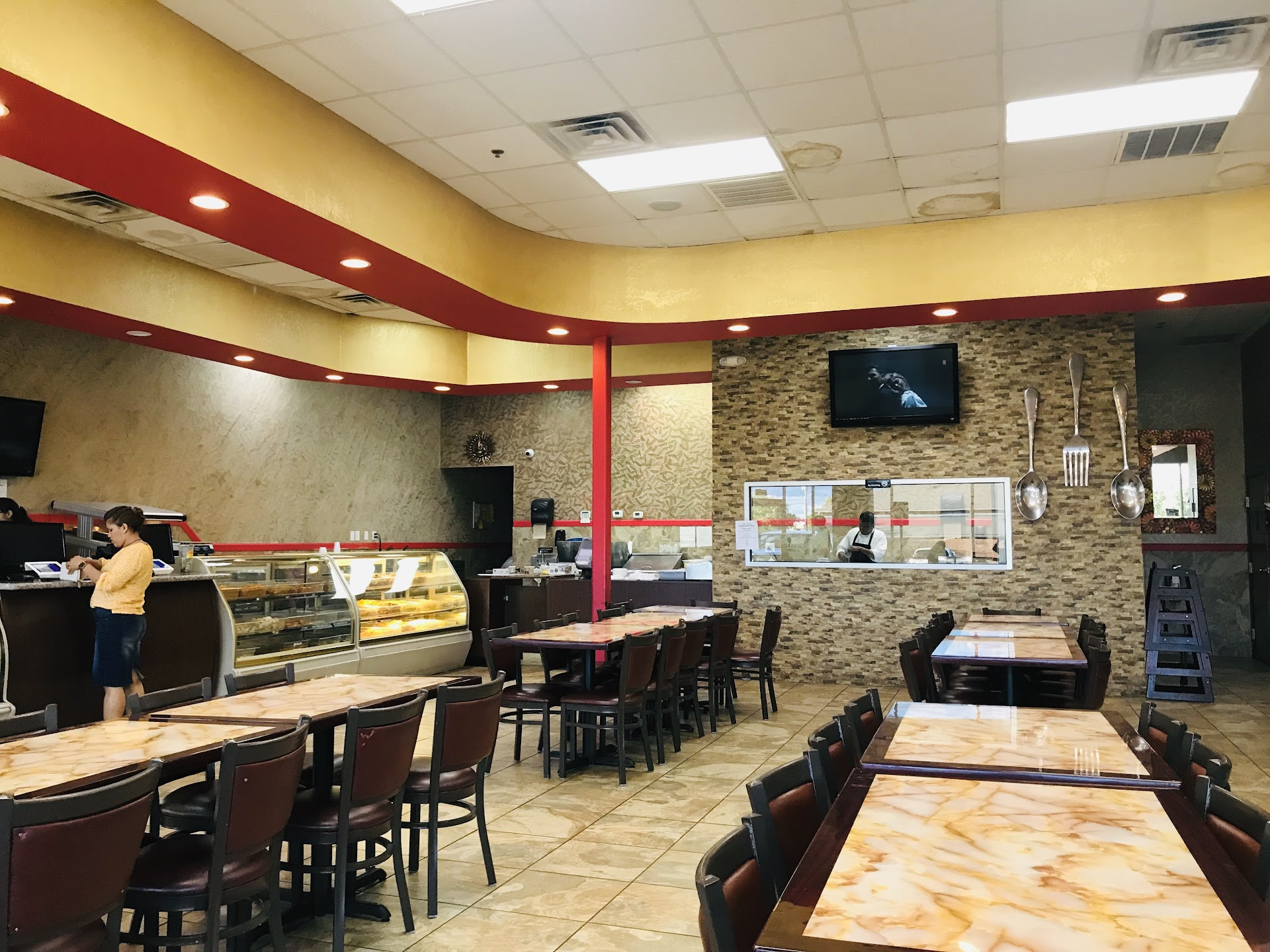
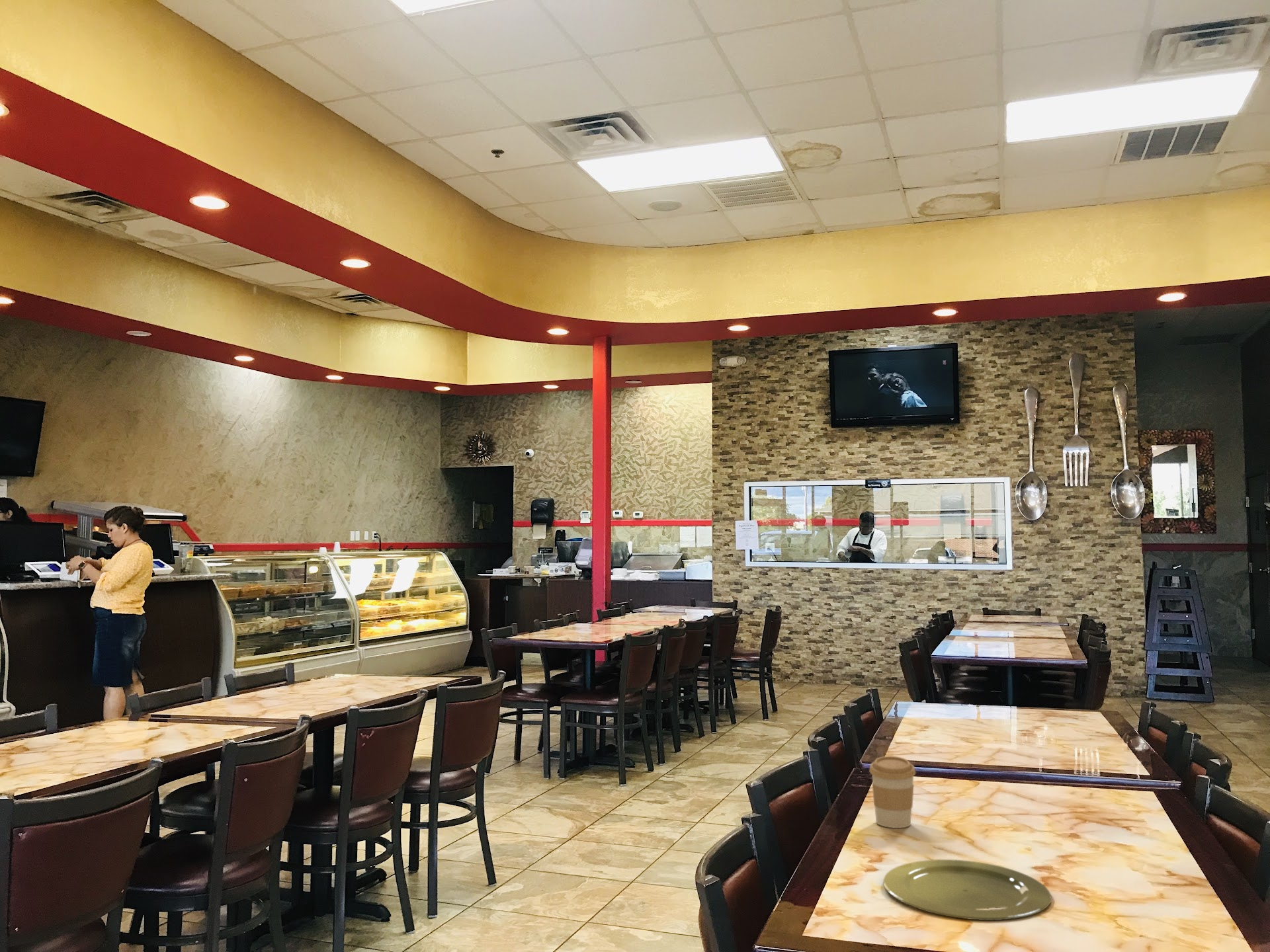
+ plate (965, 888)
+ coffee cup (892, 791)
